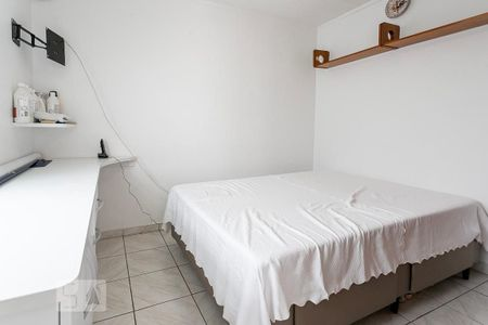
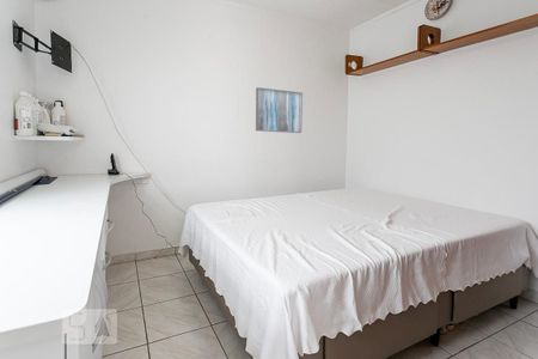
+ wall art (280, 110)
